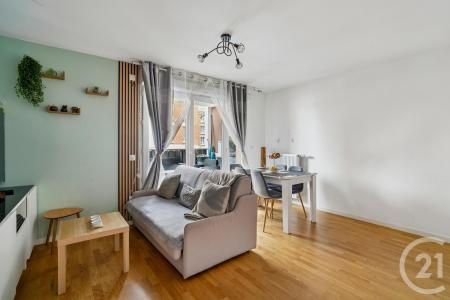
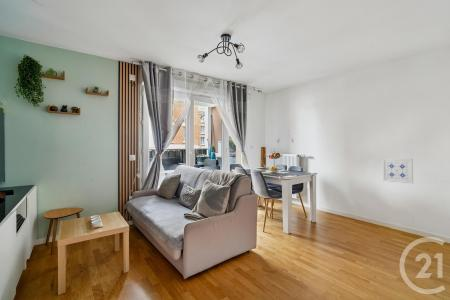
+ wall art (397, 170)
